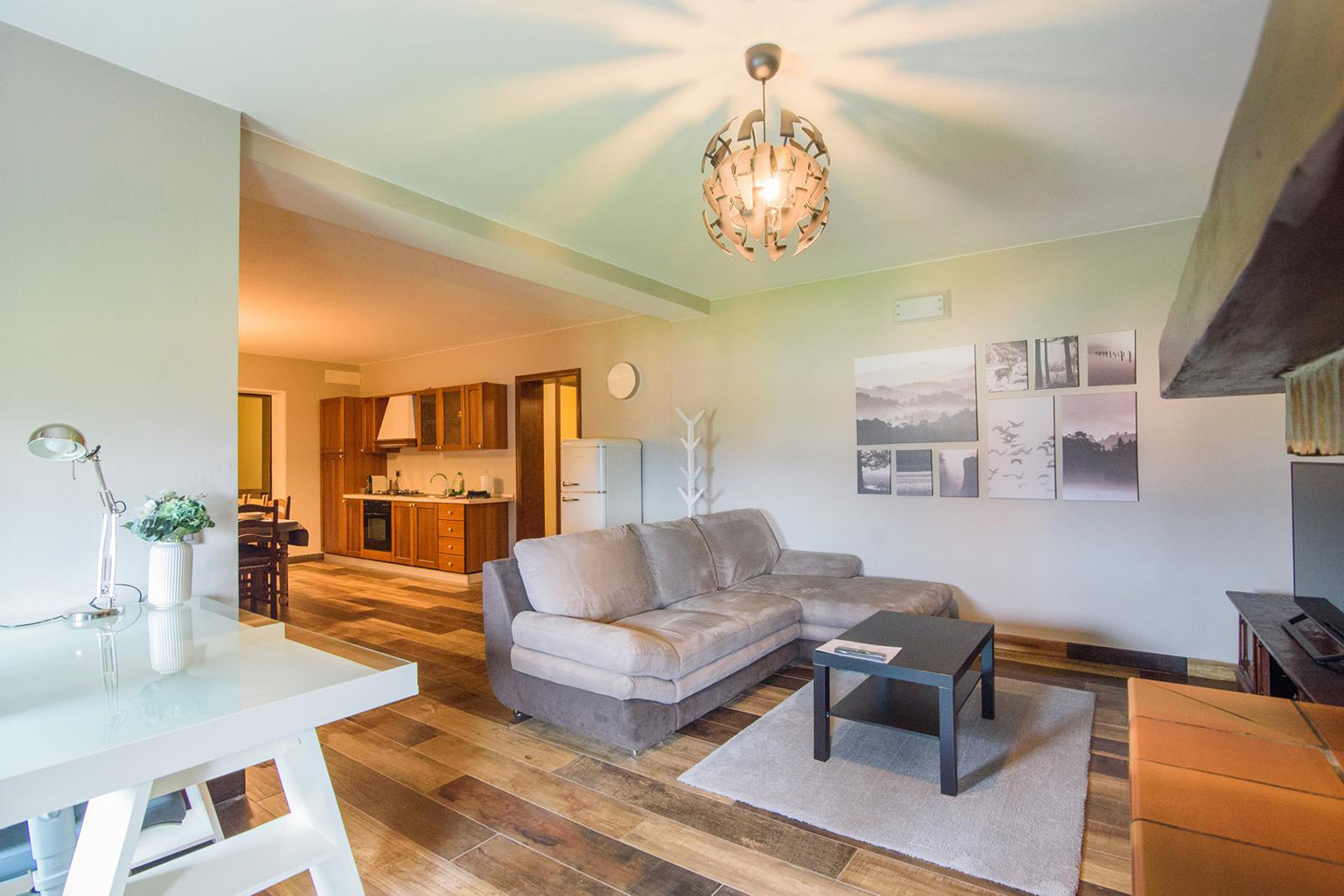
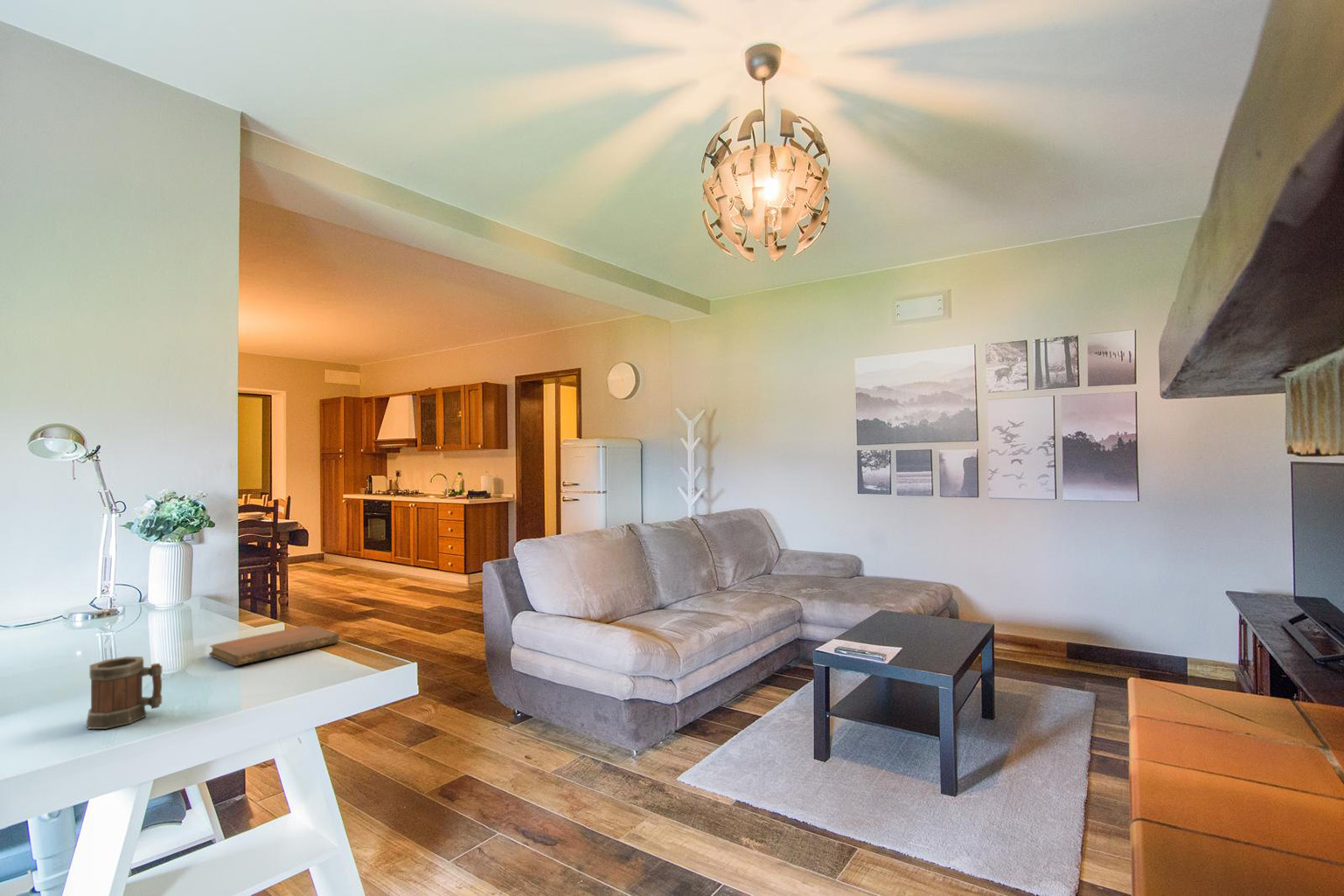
+ notebook (275, 643)
+ mug (124, 690)
